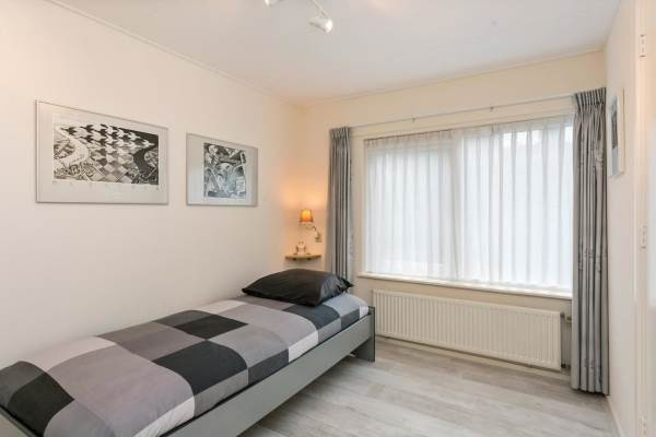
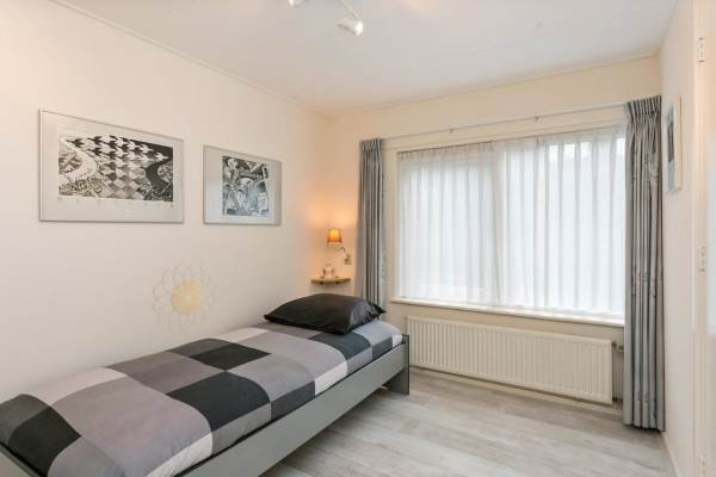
+ decorative wall piece (186, 296)
